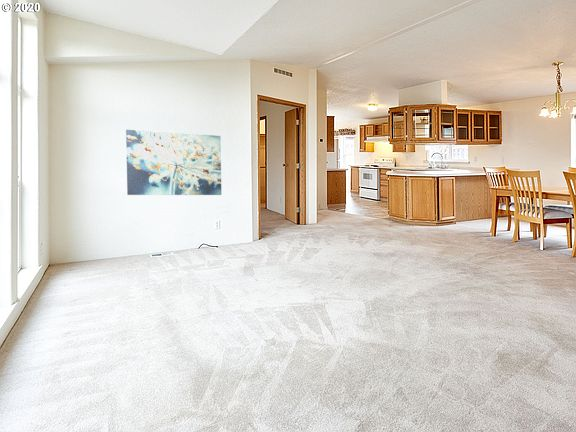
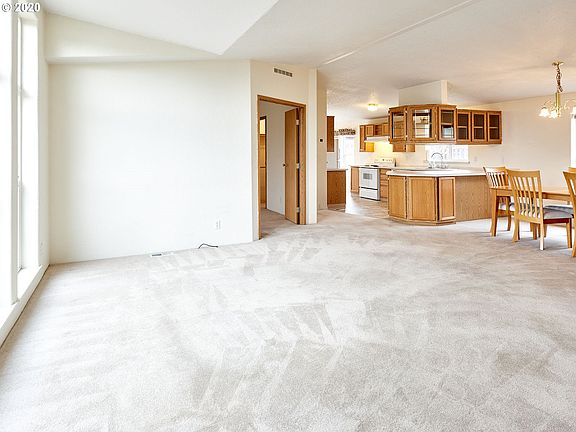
- wall art (176, 164)
